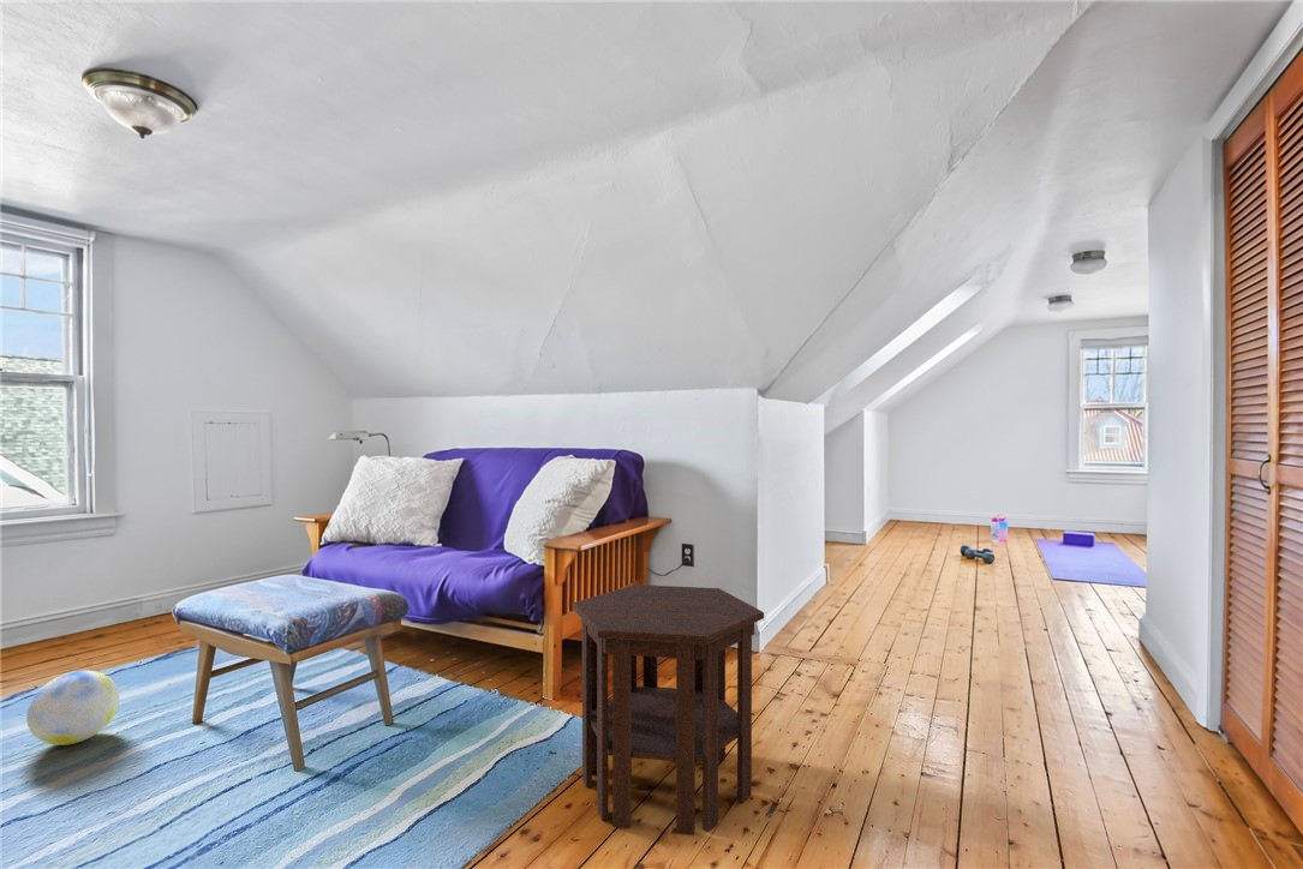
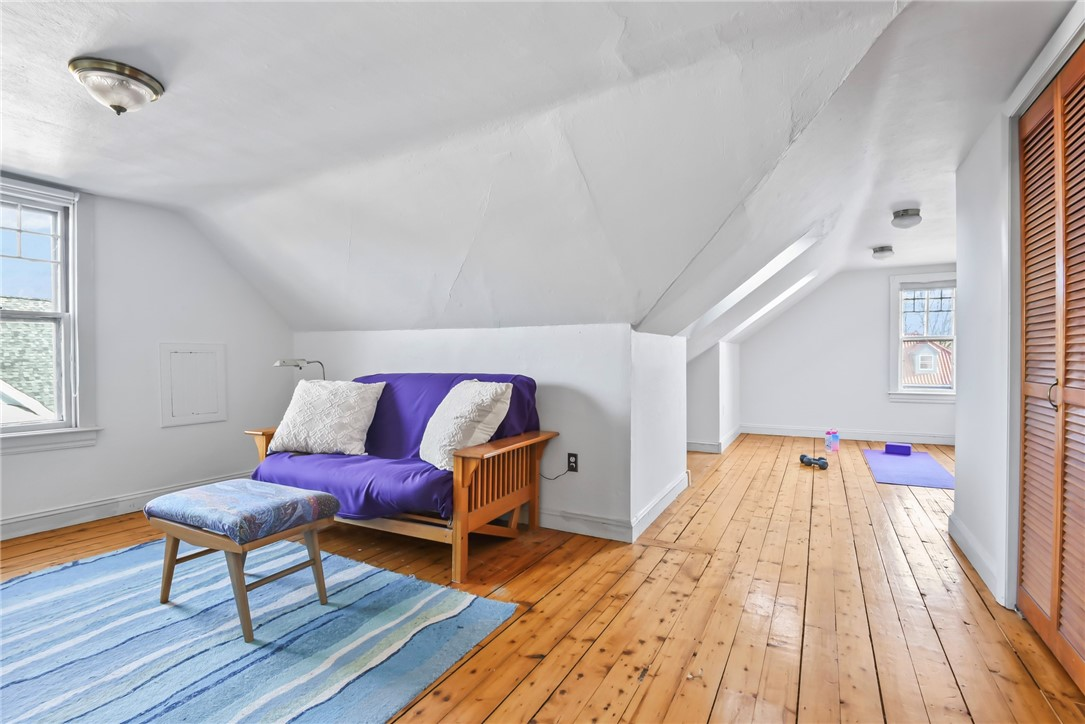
- ball (74, 707)
- side table (665, 695)
